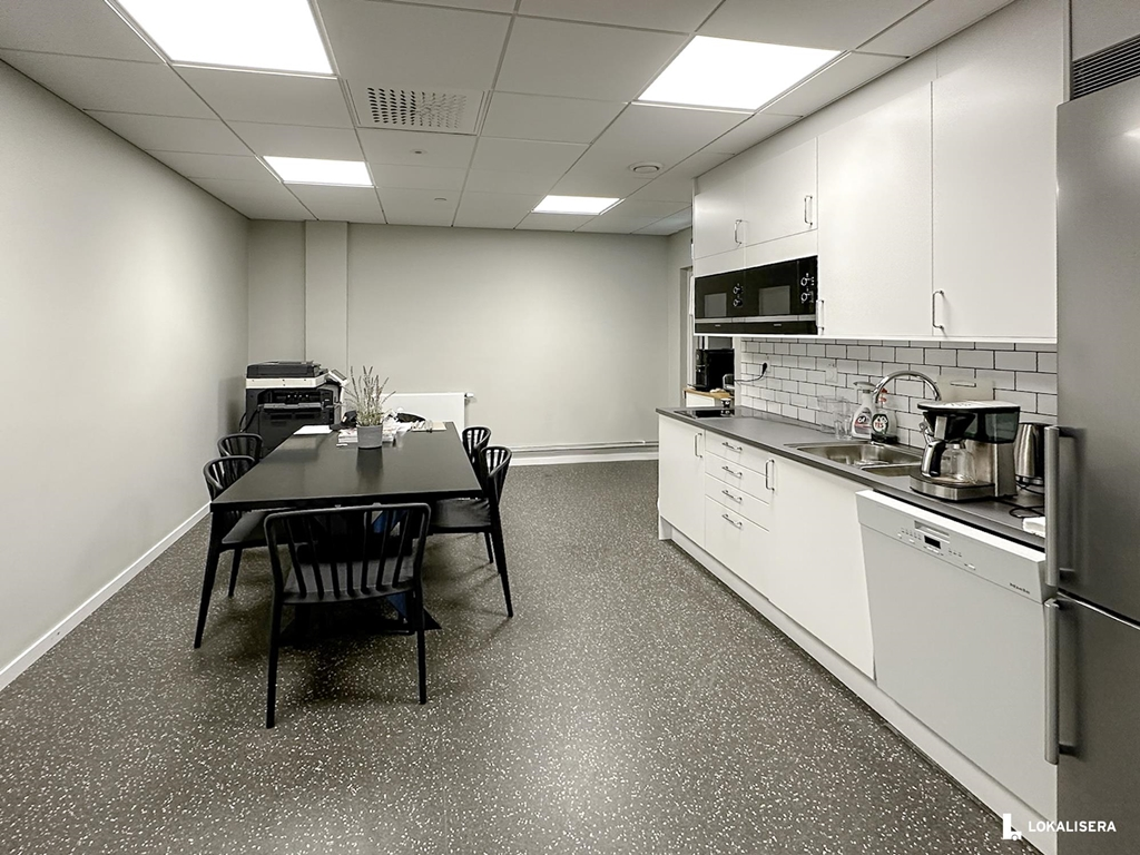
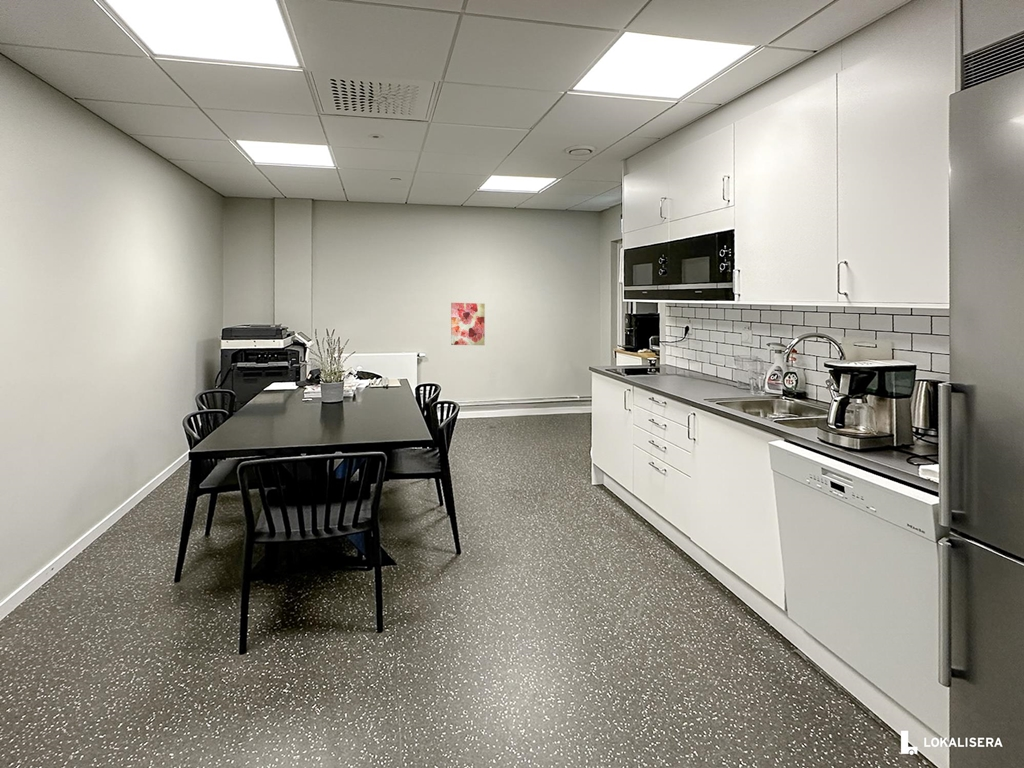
+ wall art (467, 324)
